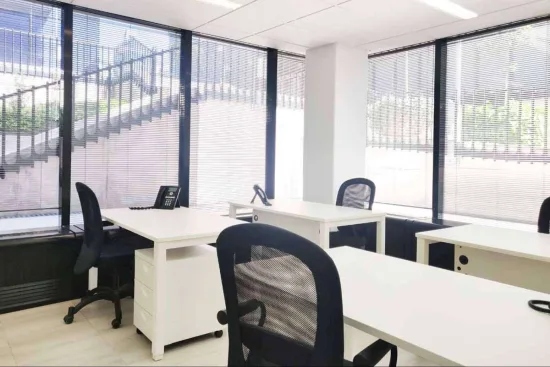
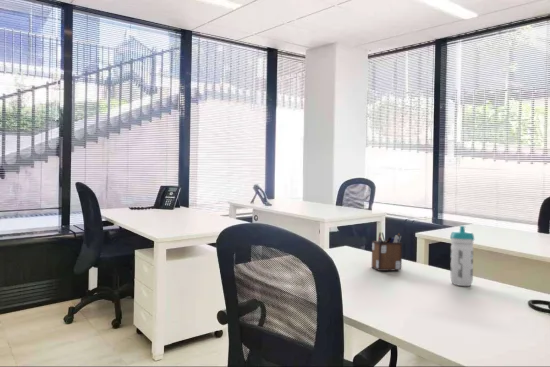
+ desk organizer (386, 250)
+ water bottle (461, 254)
